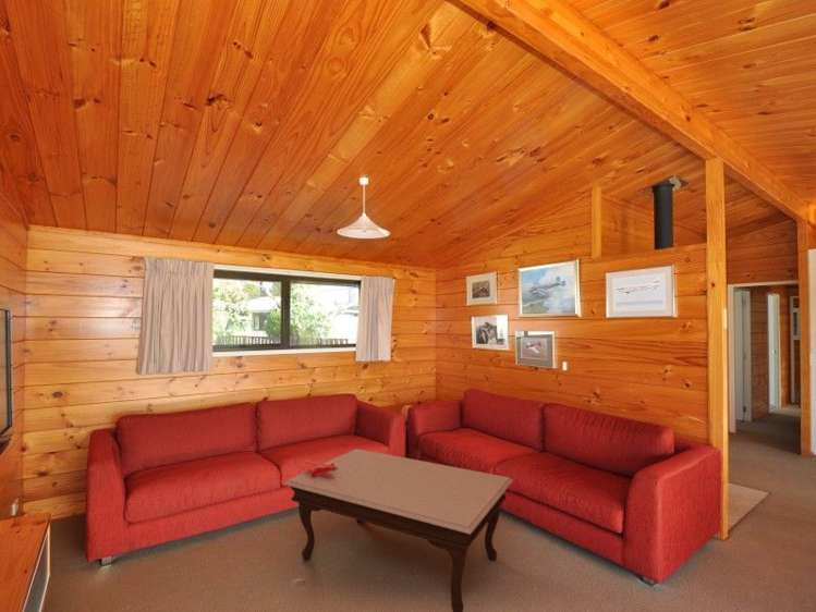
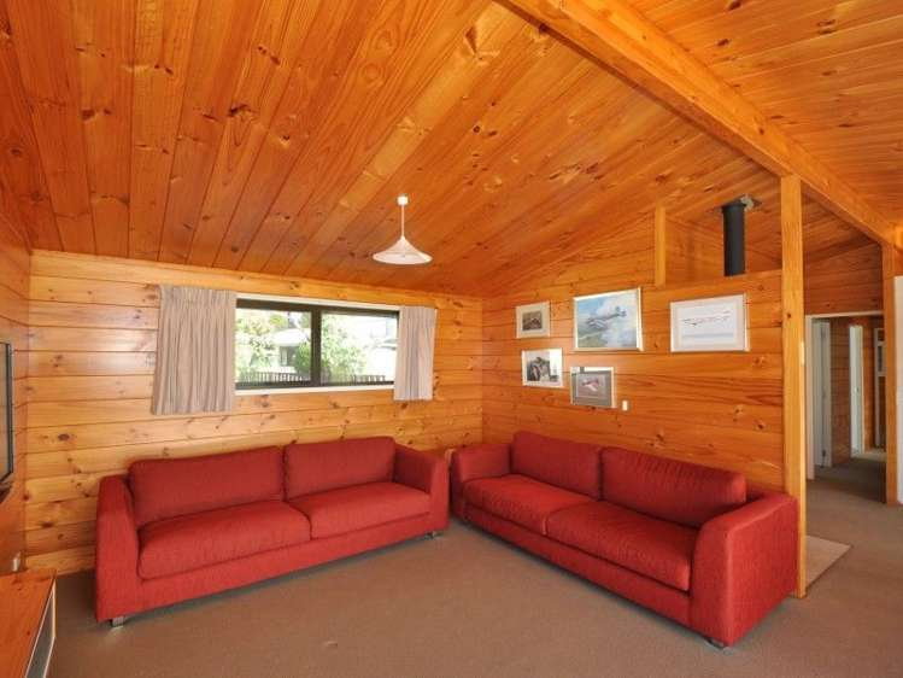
- aircraft model (325, 465)
- coffee table (399, 518)
